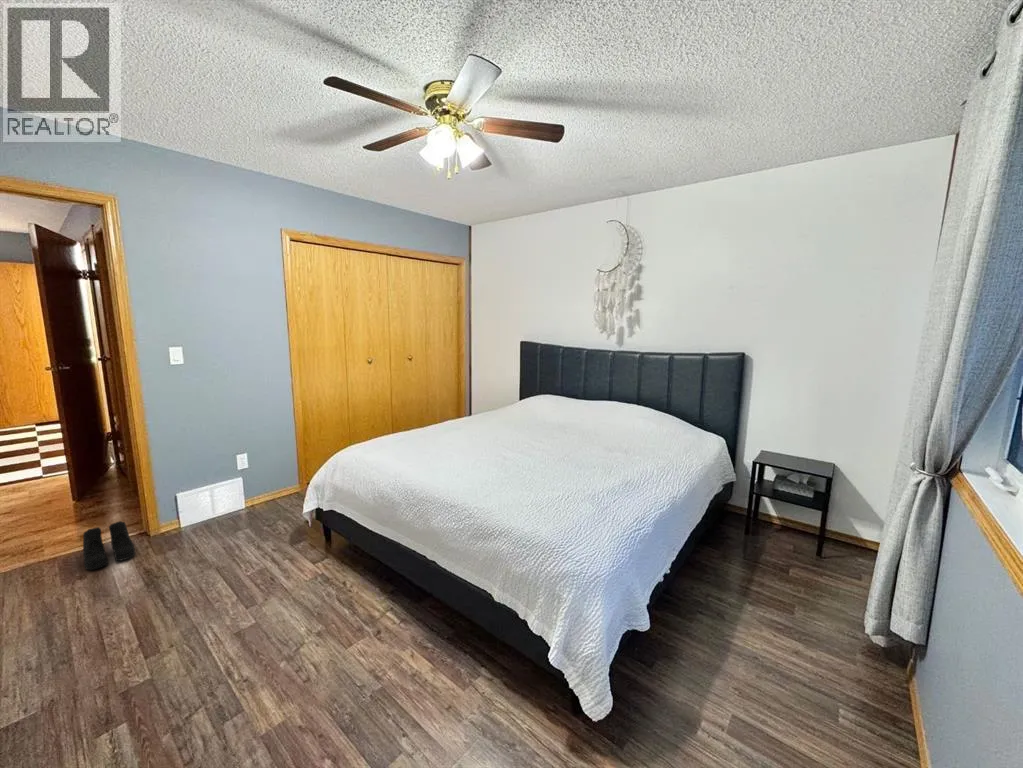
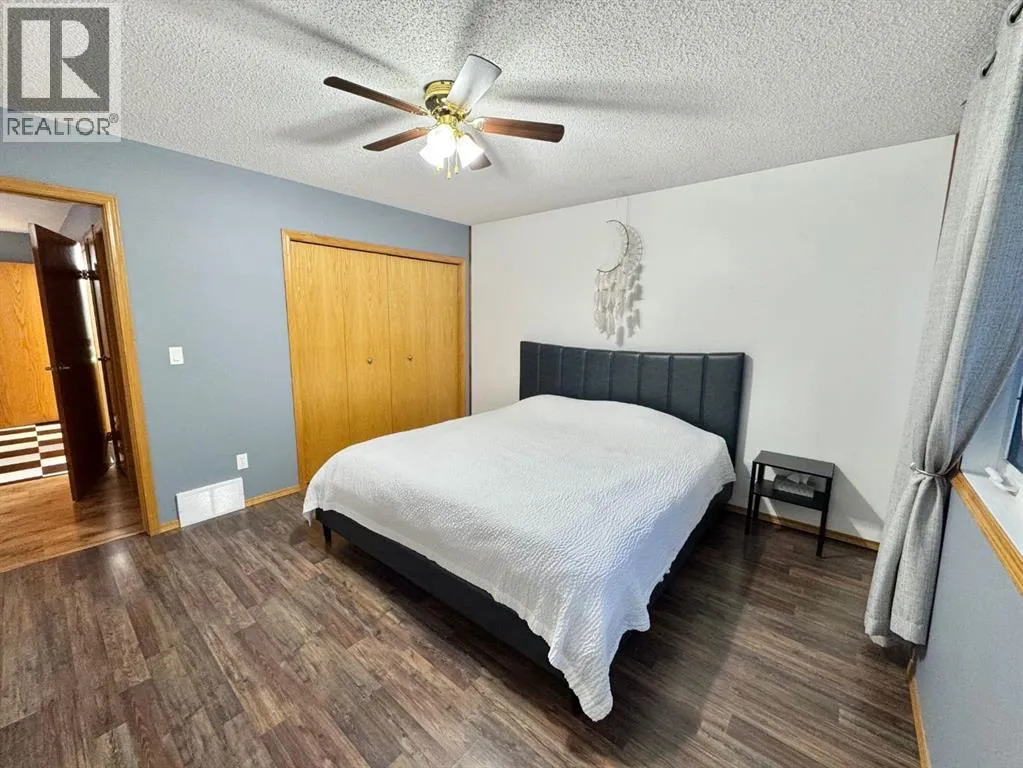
- boots (111, 542)
